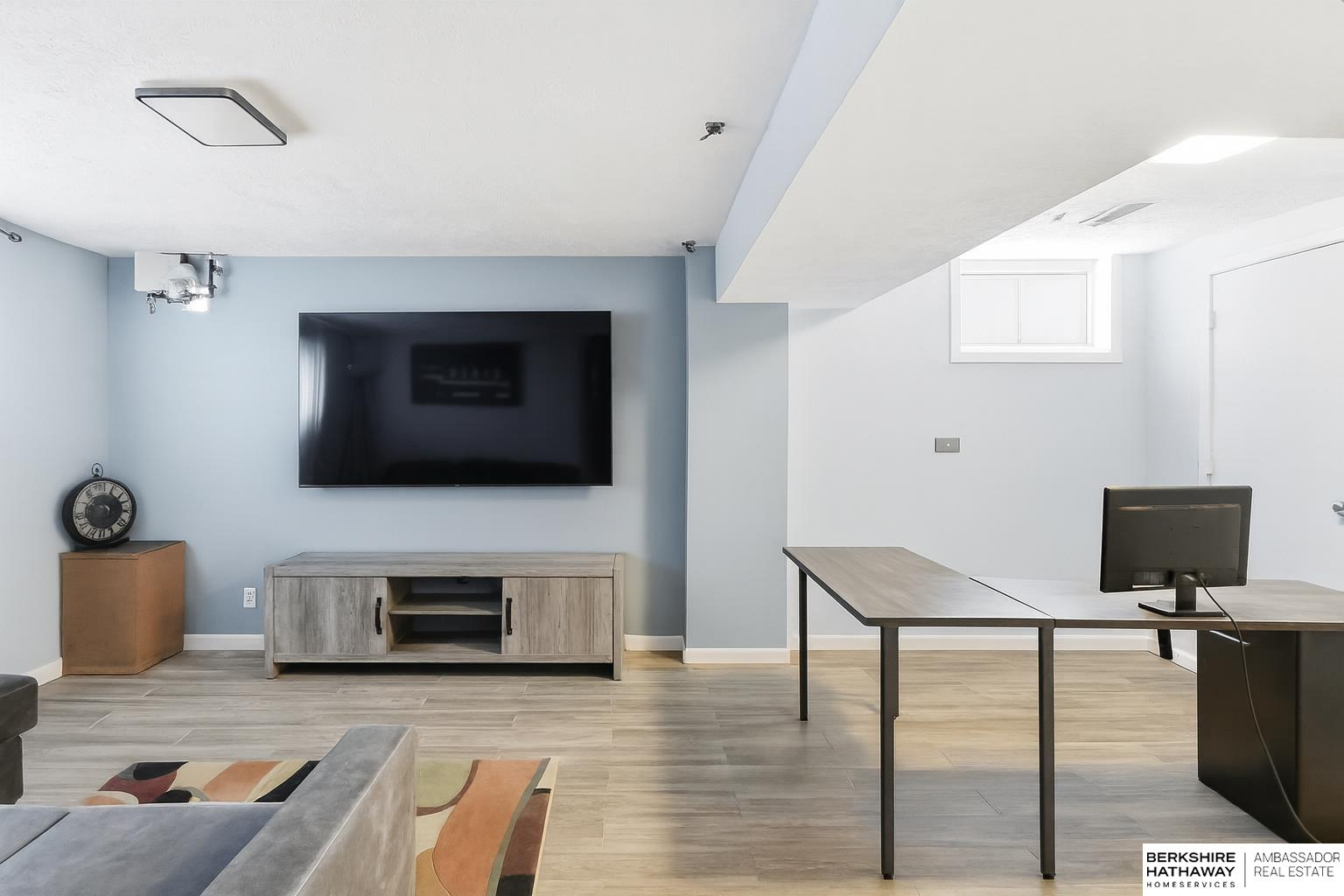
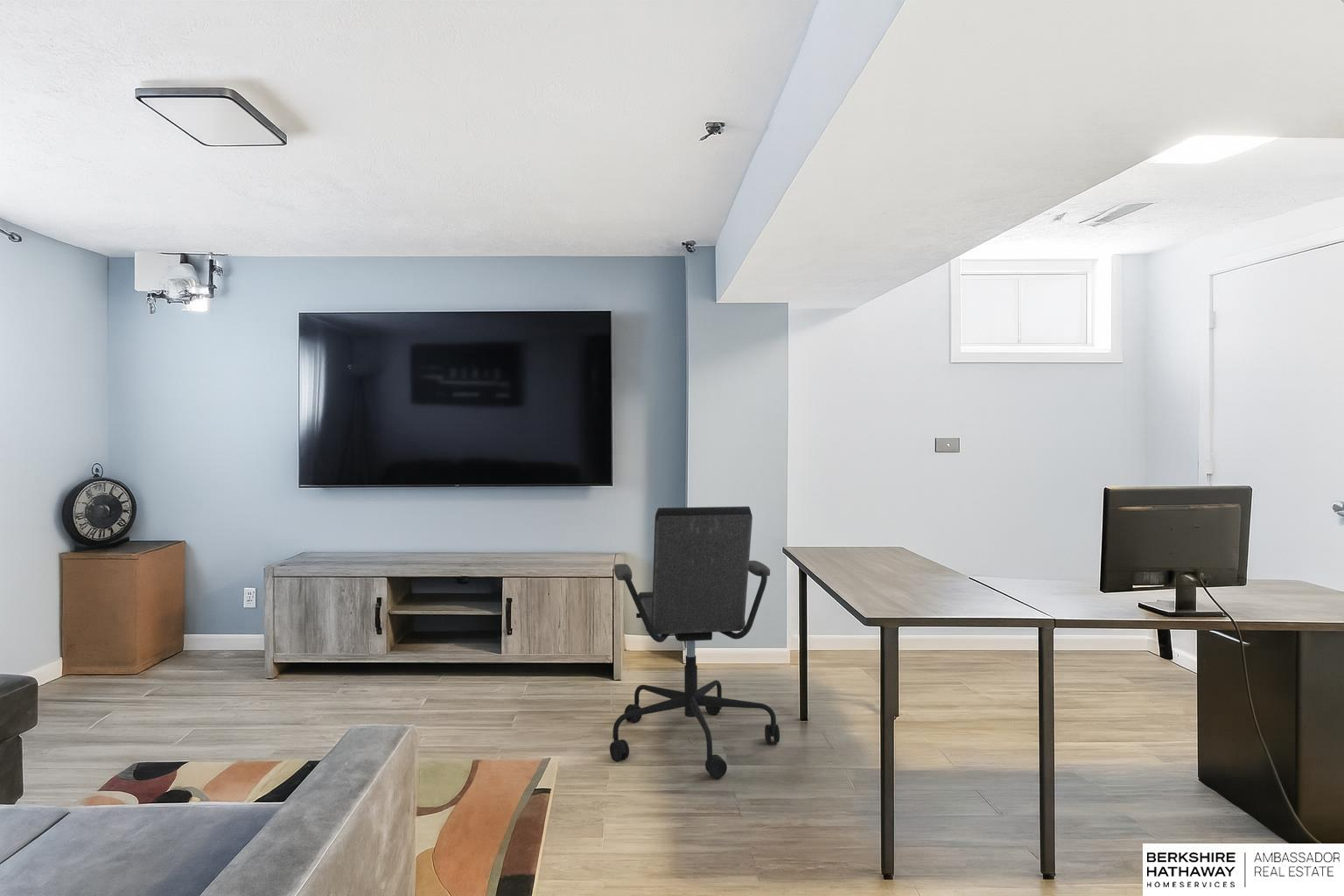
+ office chair (692, 621)
